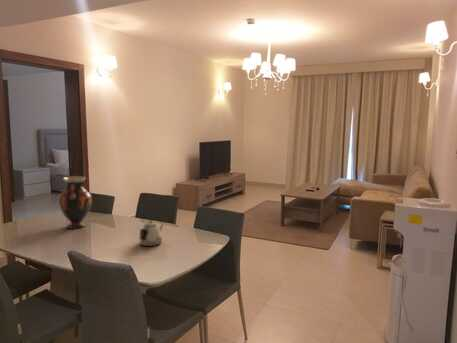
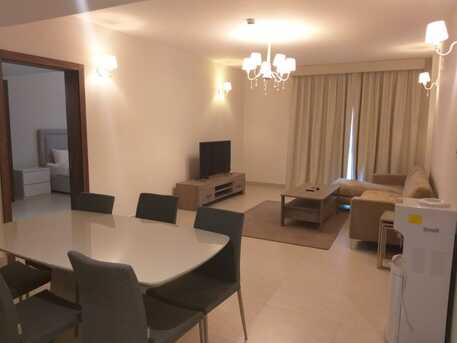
- teapot (152, 231)
- vase (75, 202)
